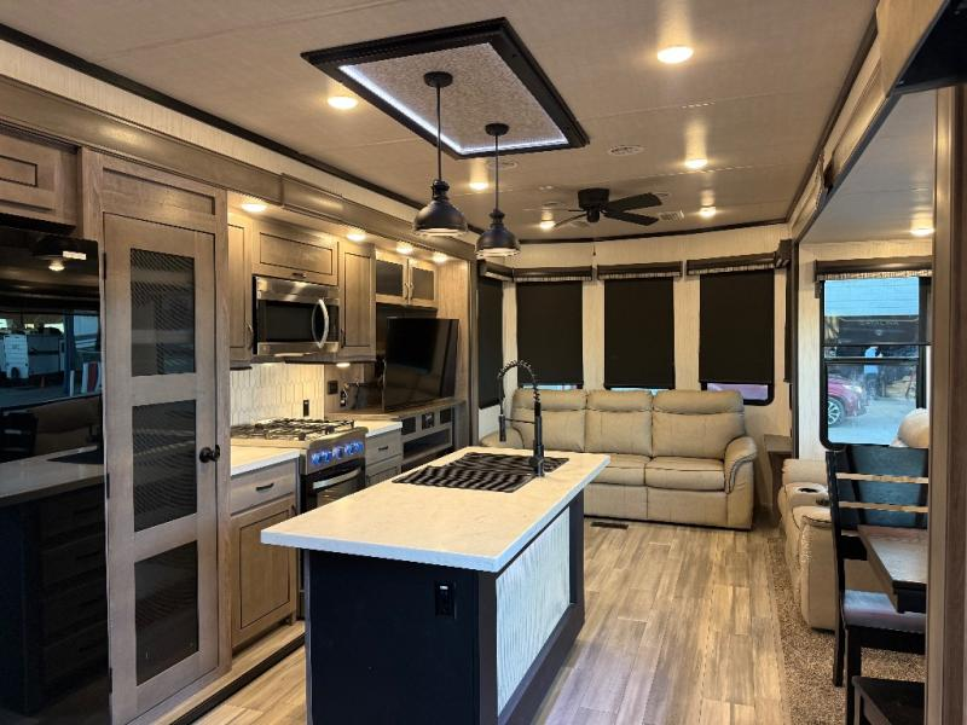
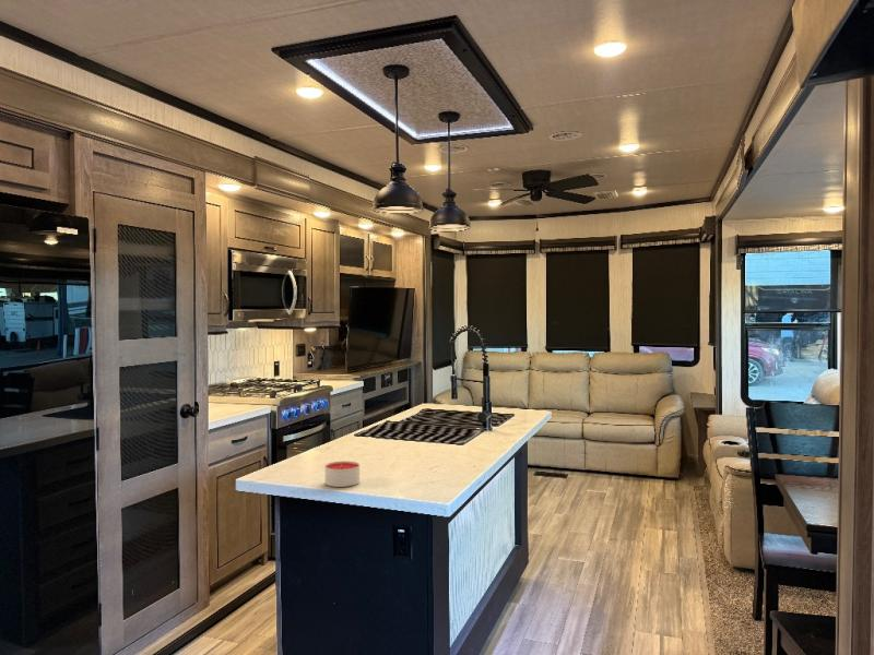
+ candle (342, 473)
